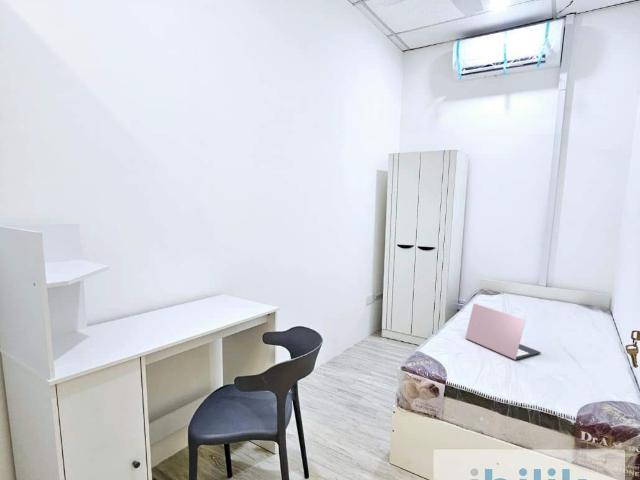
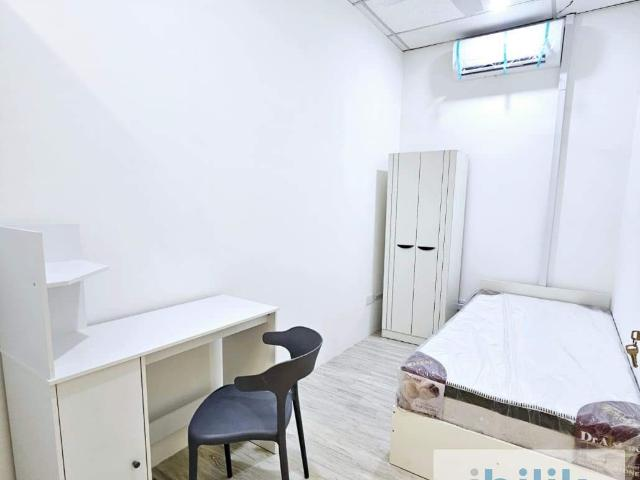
- laptop (502, 327)
